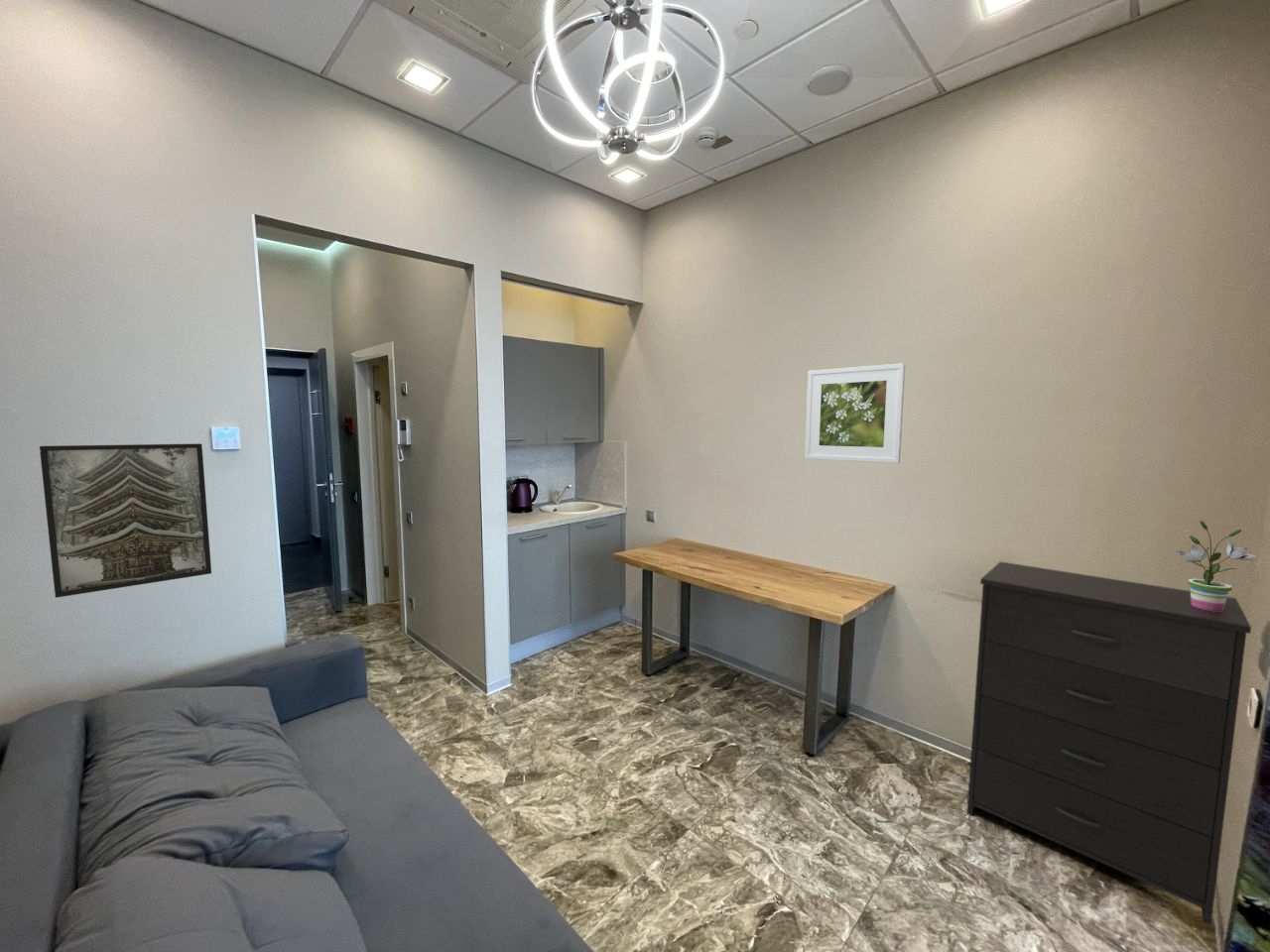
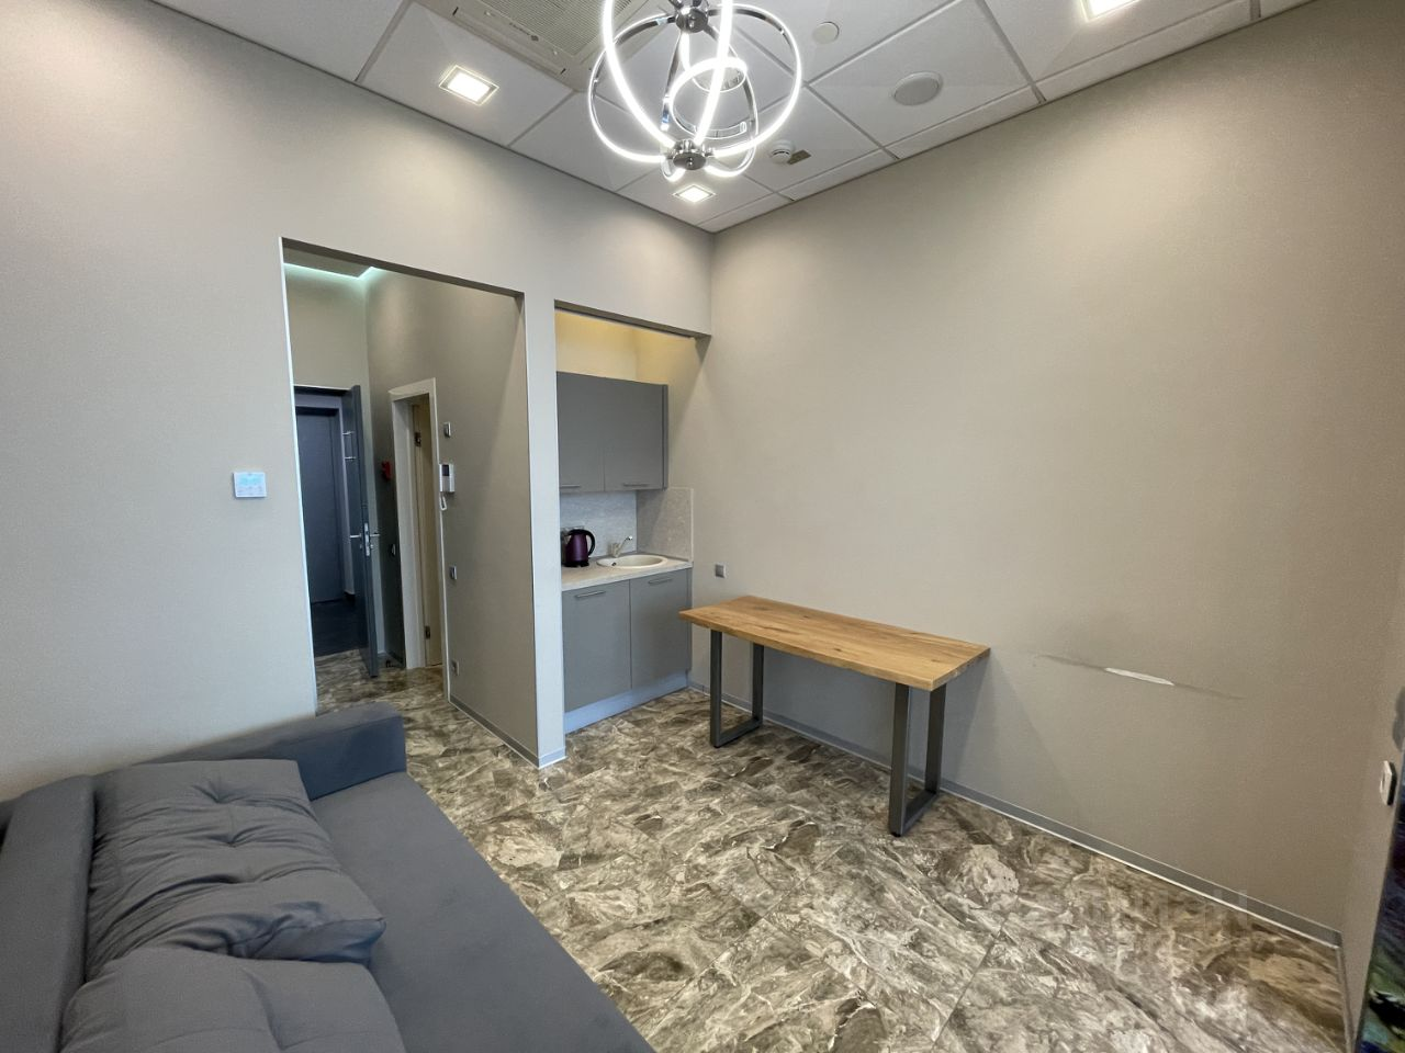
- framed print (851, 415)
- potted plant (1214, 563)
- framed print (133, 515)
- dresser (1088, 715)
